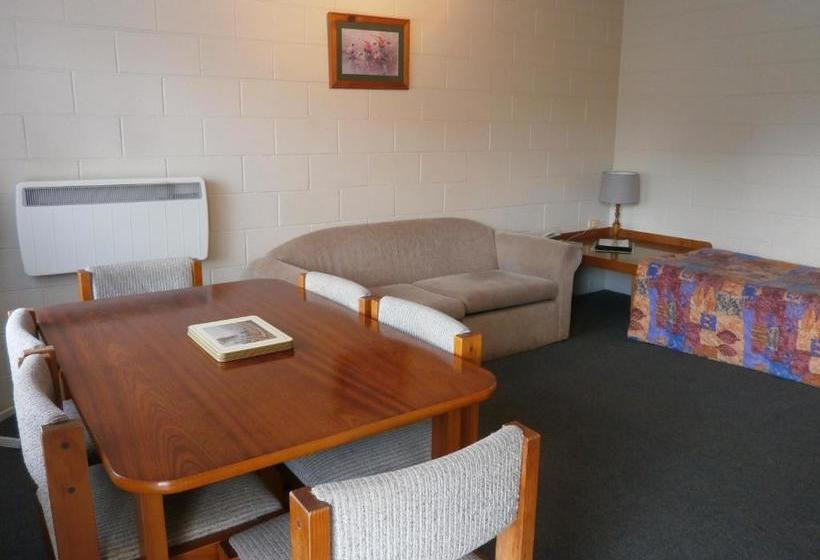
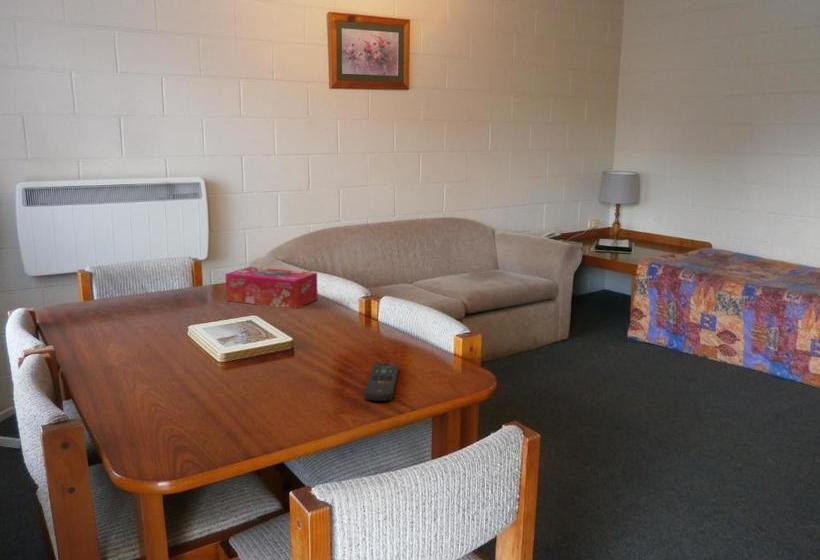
+ tissue box (272, 286)
+ remote control (382, 379)
